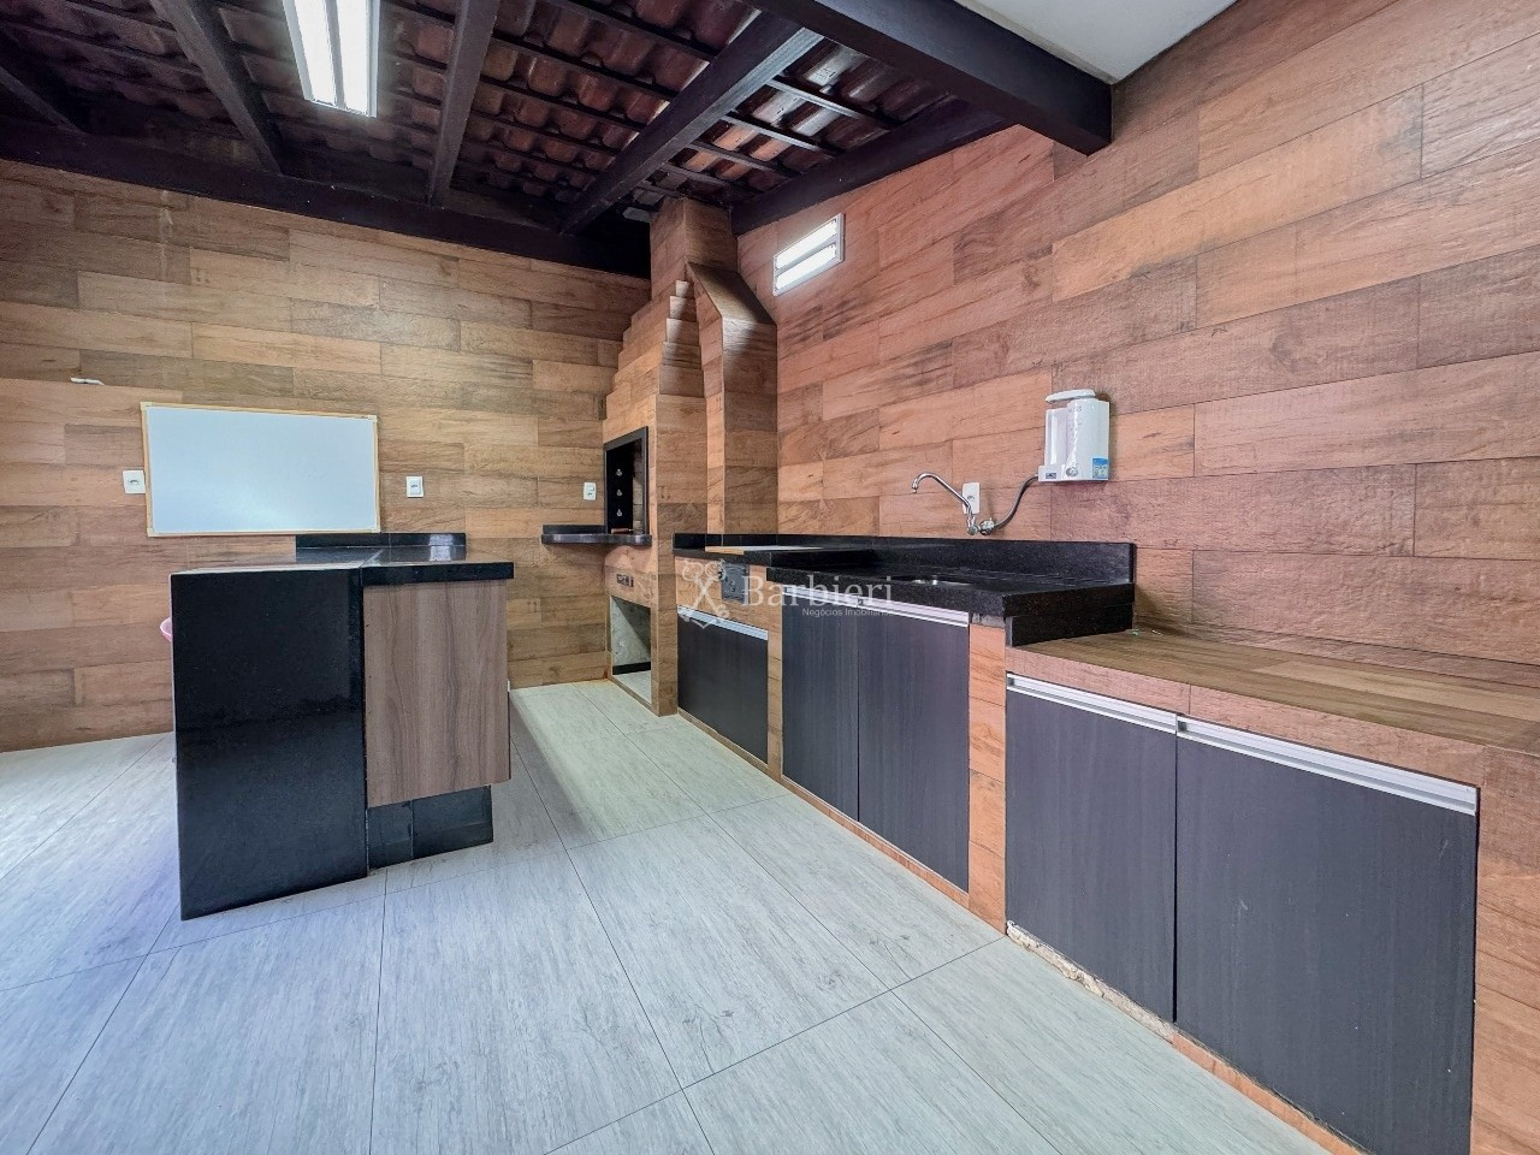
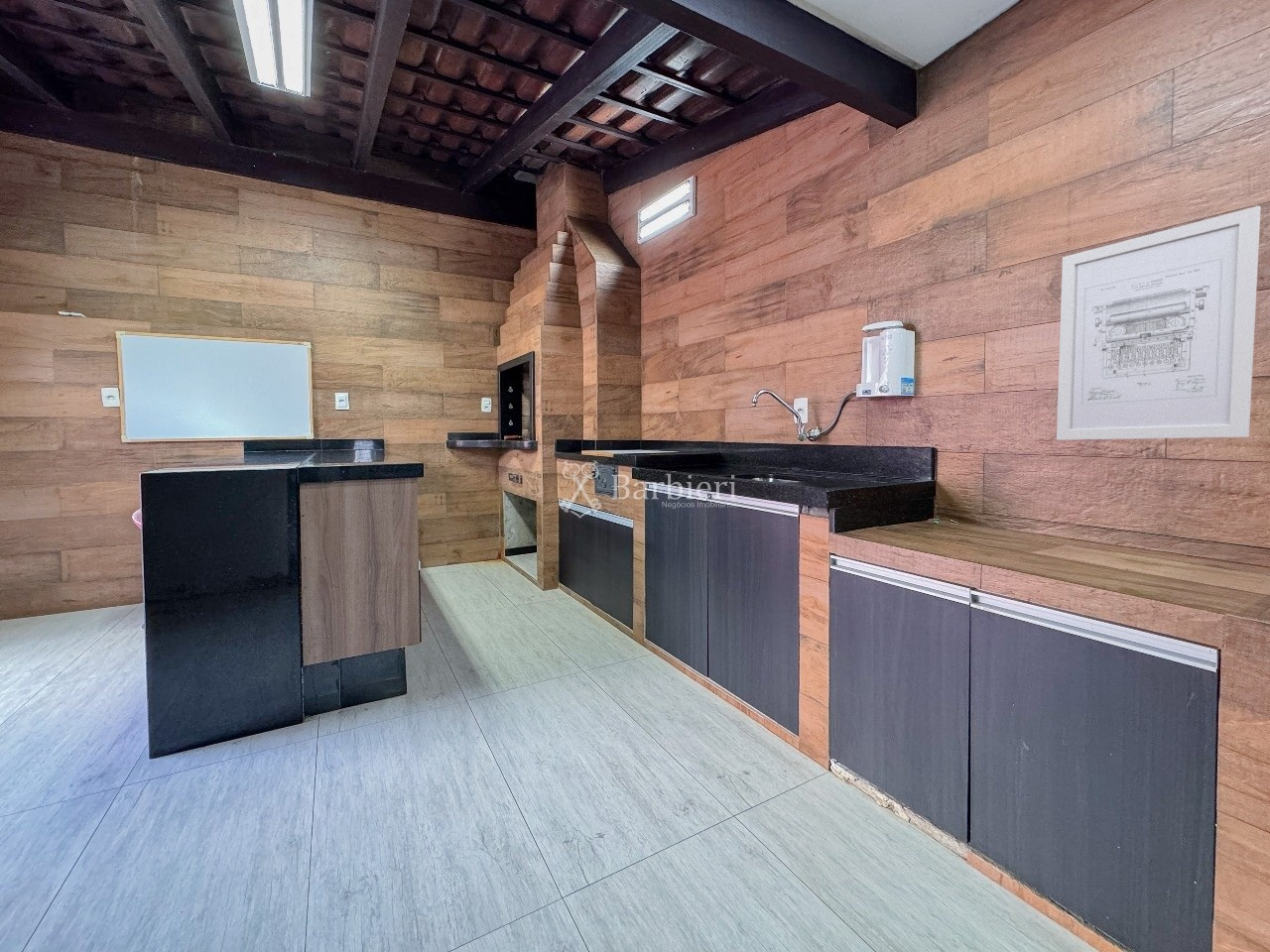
+ wall art (1146, 337)
